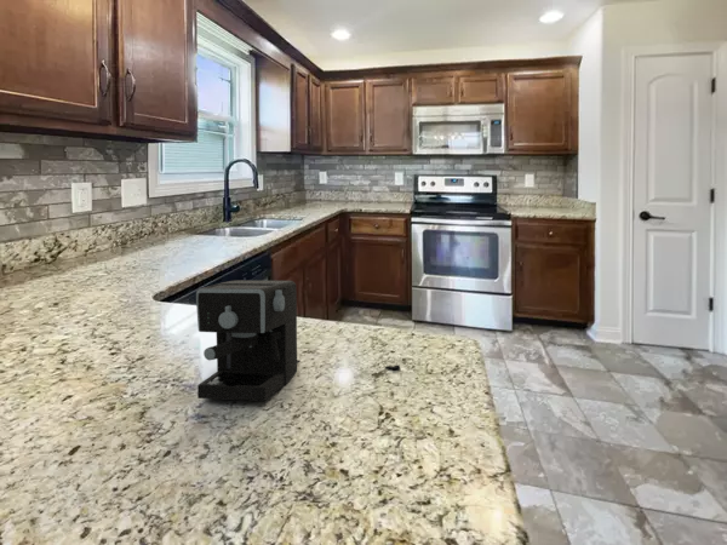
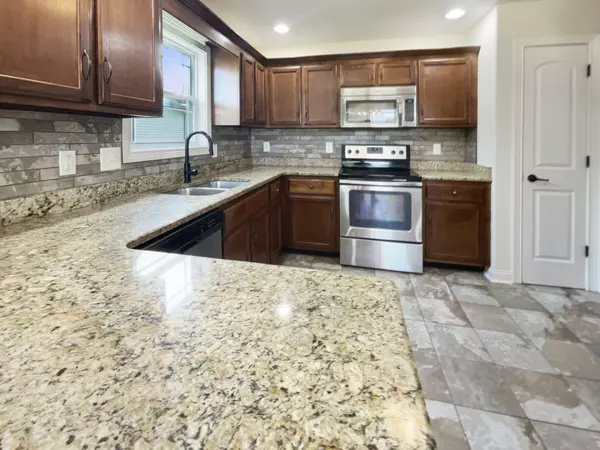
- coffee maker (296, 334)
